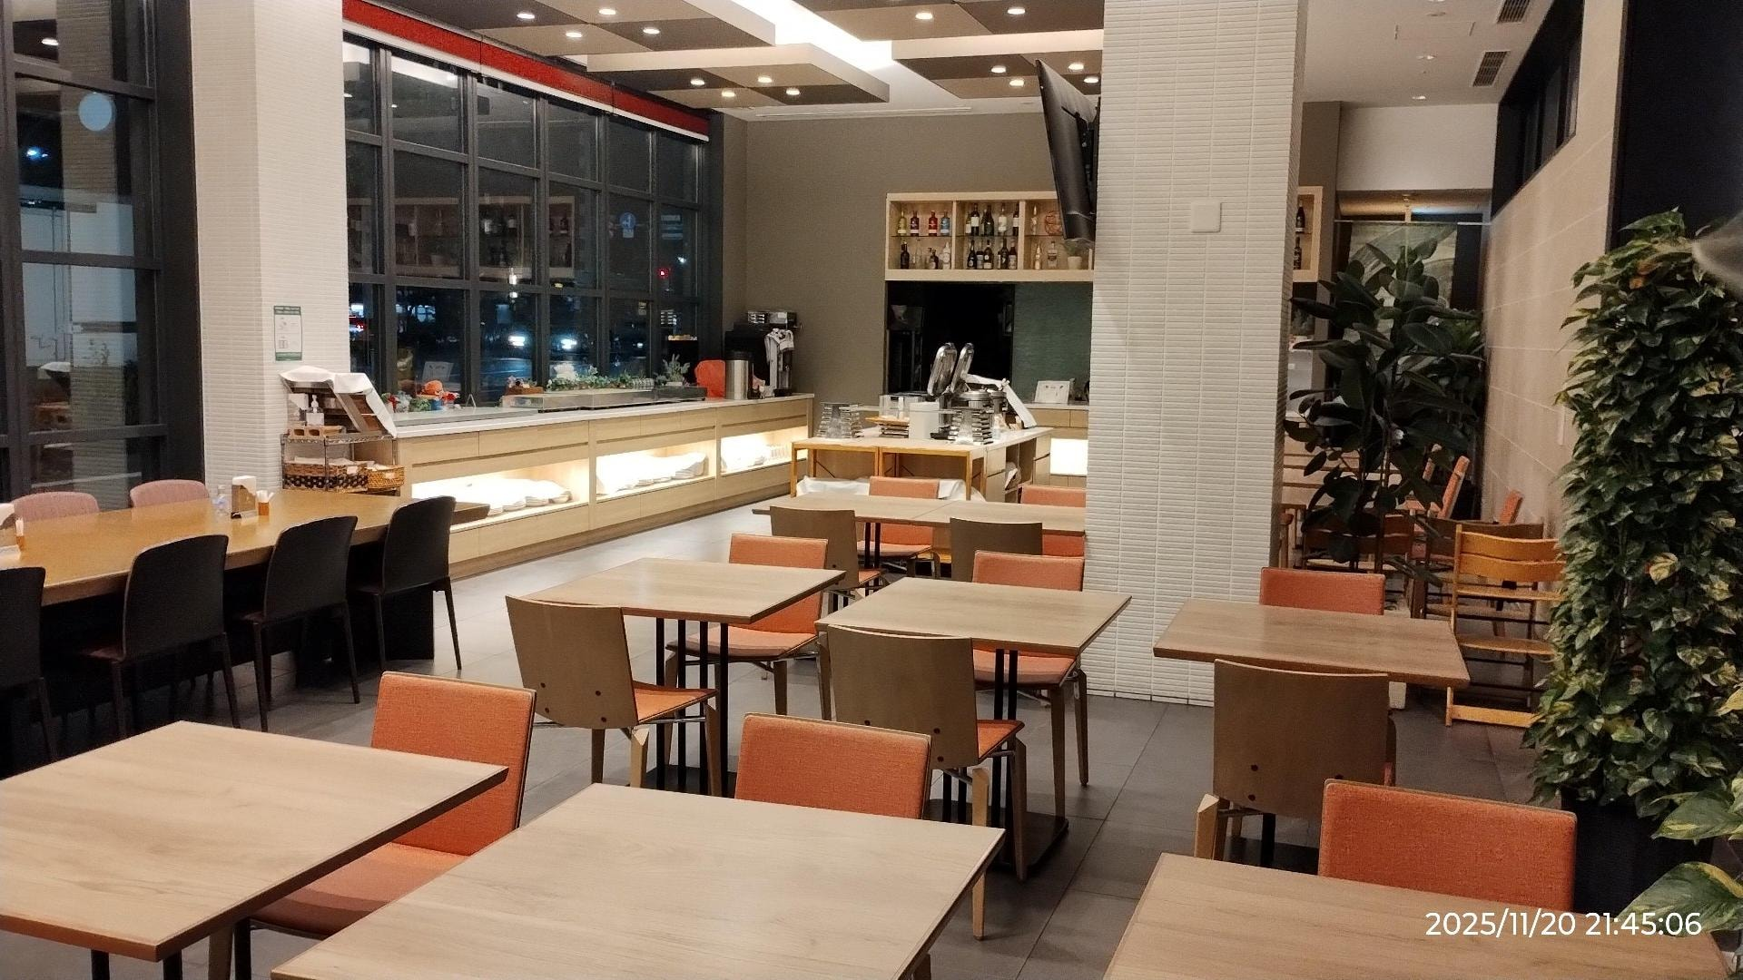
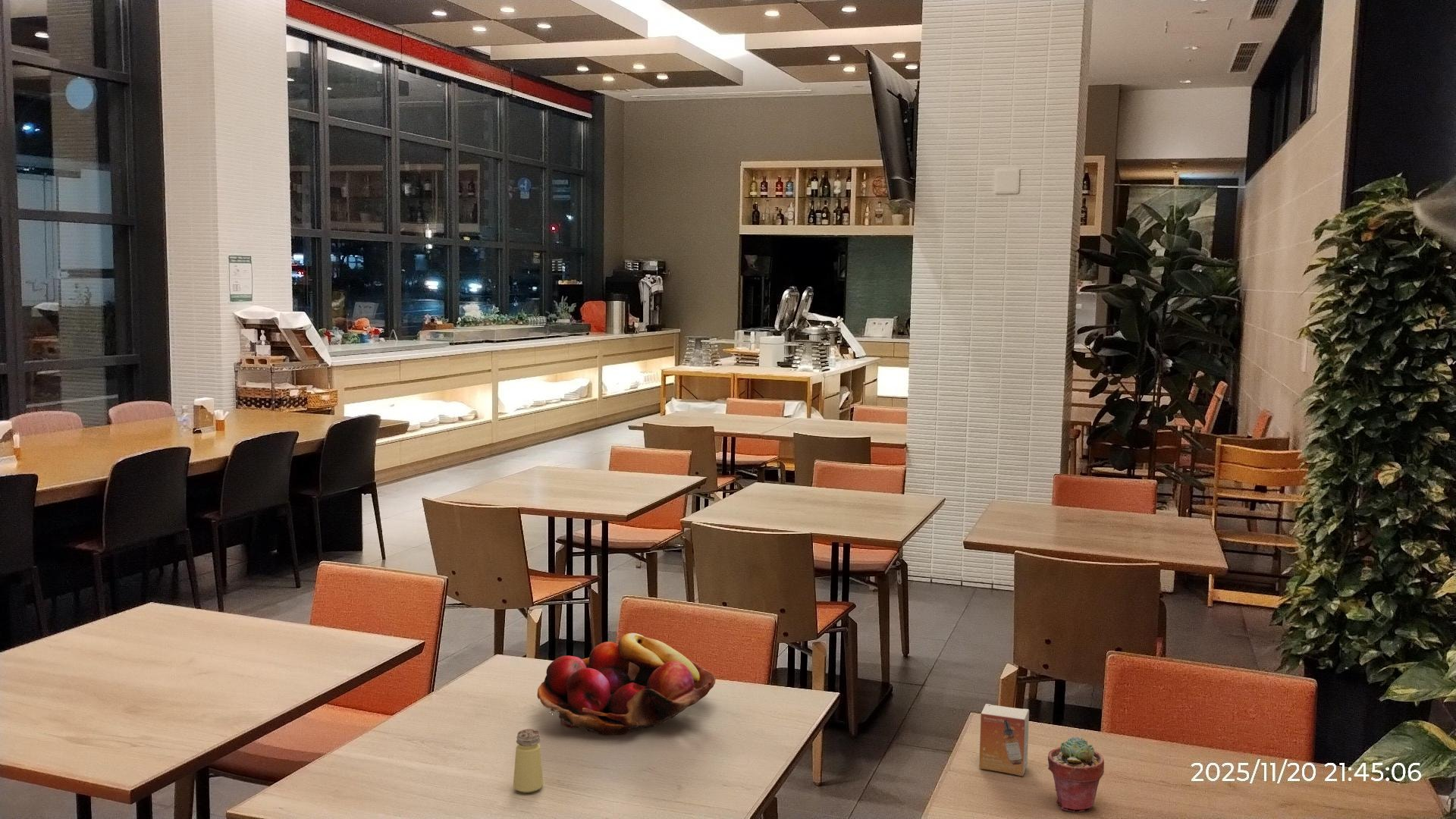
+ potted succulent (1075, 770)
+ fruit basket (628, 679)
+ small box (1004, 739)
+ saltshaker (528, 759)
